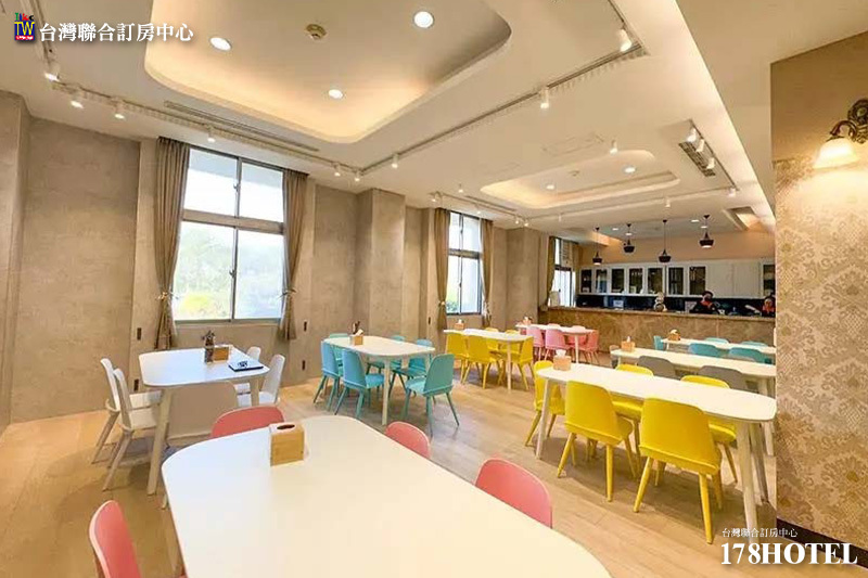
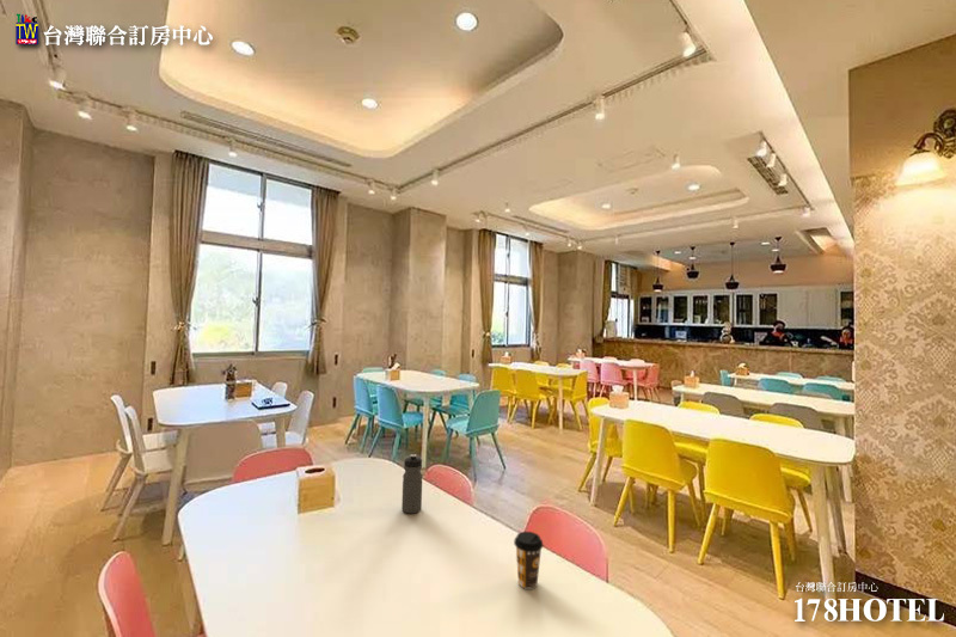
+ water bottle (412, 482)
+ coffee cup (527, 559)
